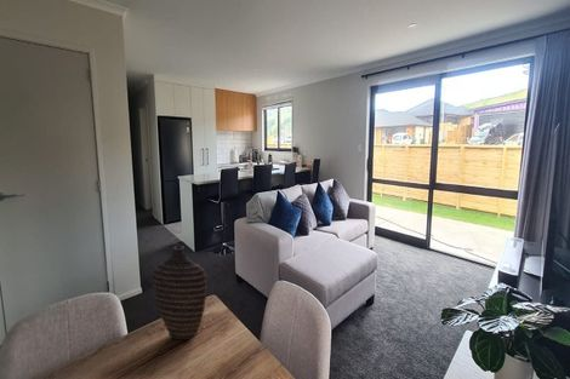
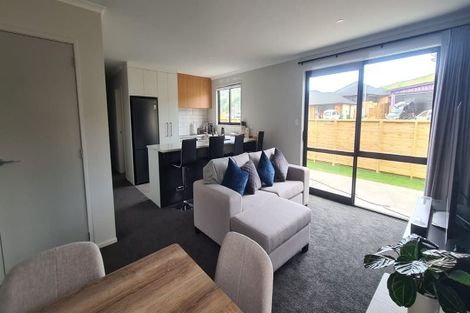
- decorative vase (179, 292)
